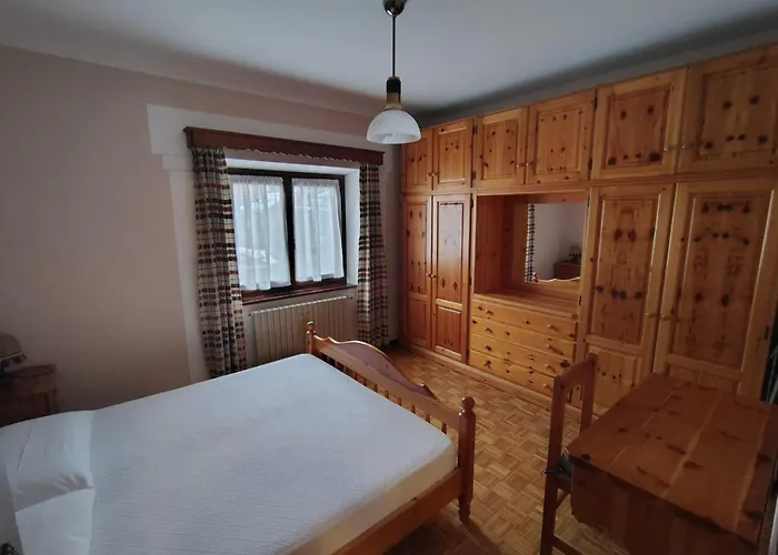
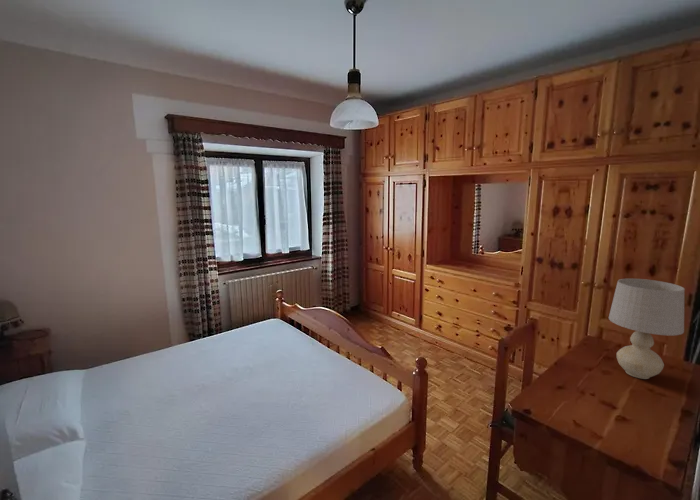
+ table lamp (643, 330)
